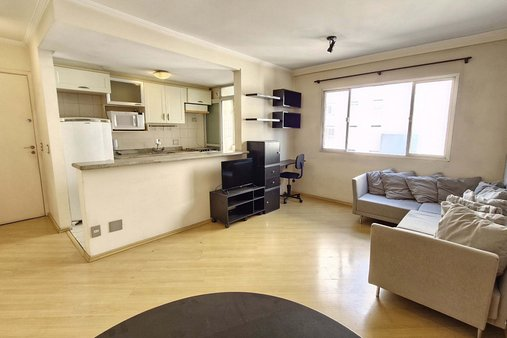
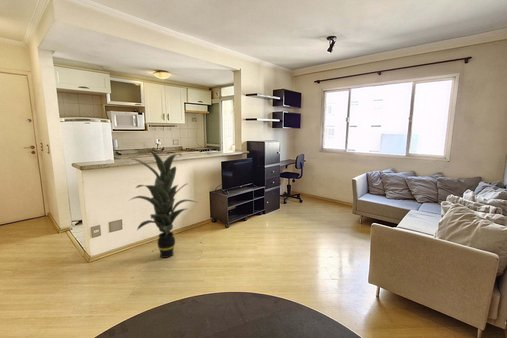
+ indoor plant (159, 203)
